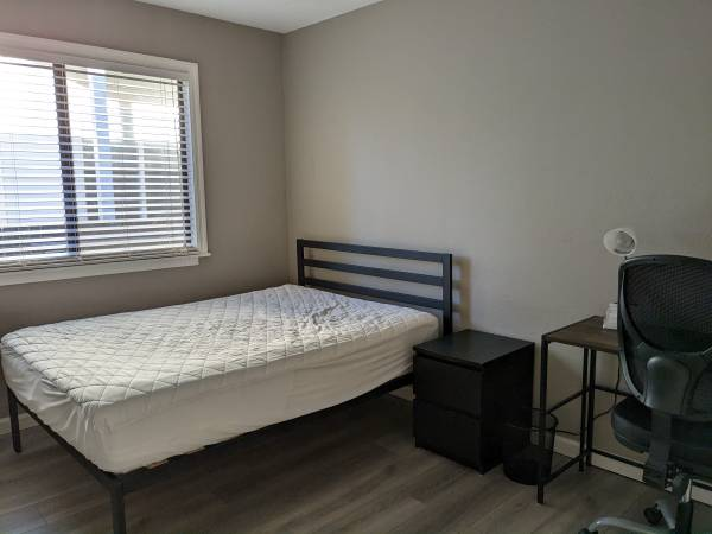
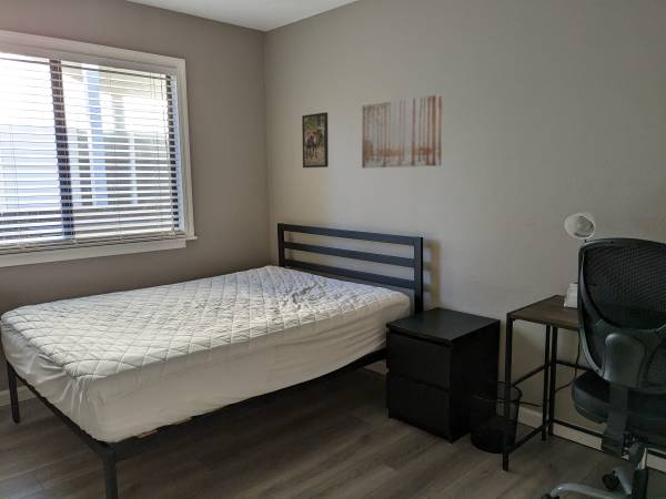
+ wall art (398, 133)
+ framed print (314, 141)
